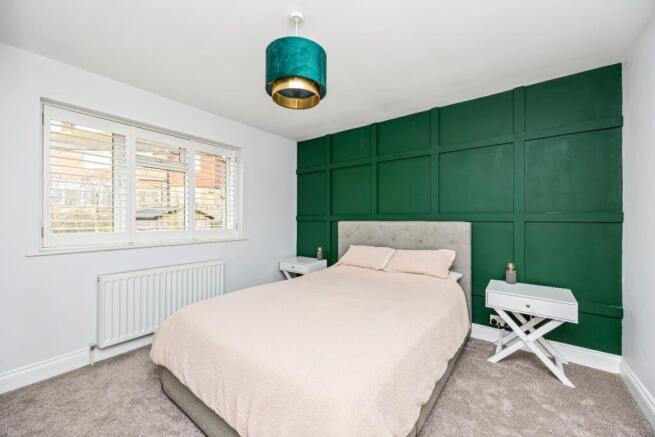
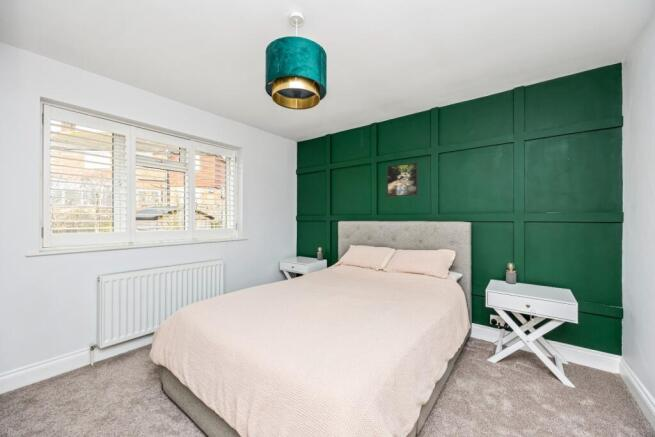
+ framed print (401, 180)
